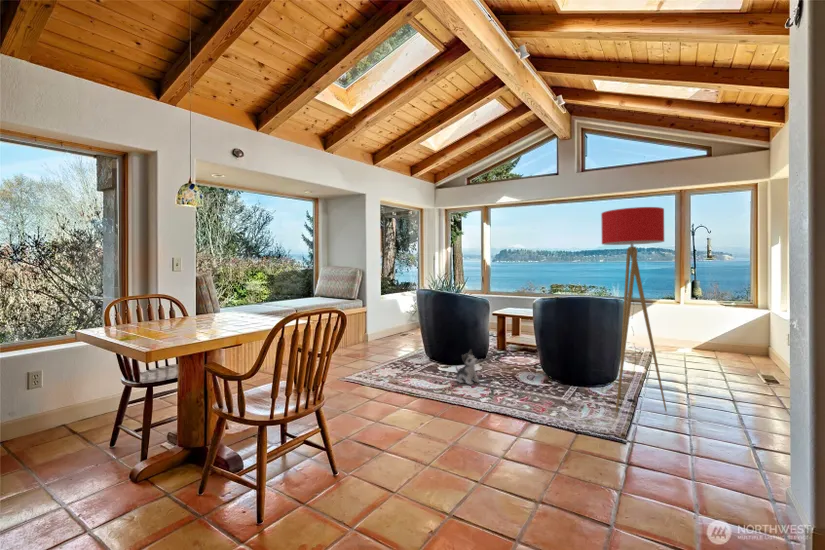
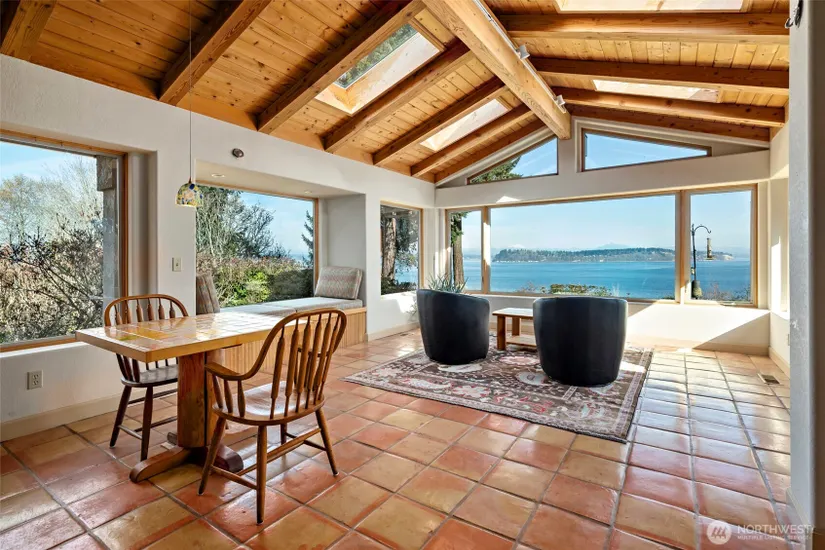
- plush toy (466, 364)
- floor lamp (633, 309)
